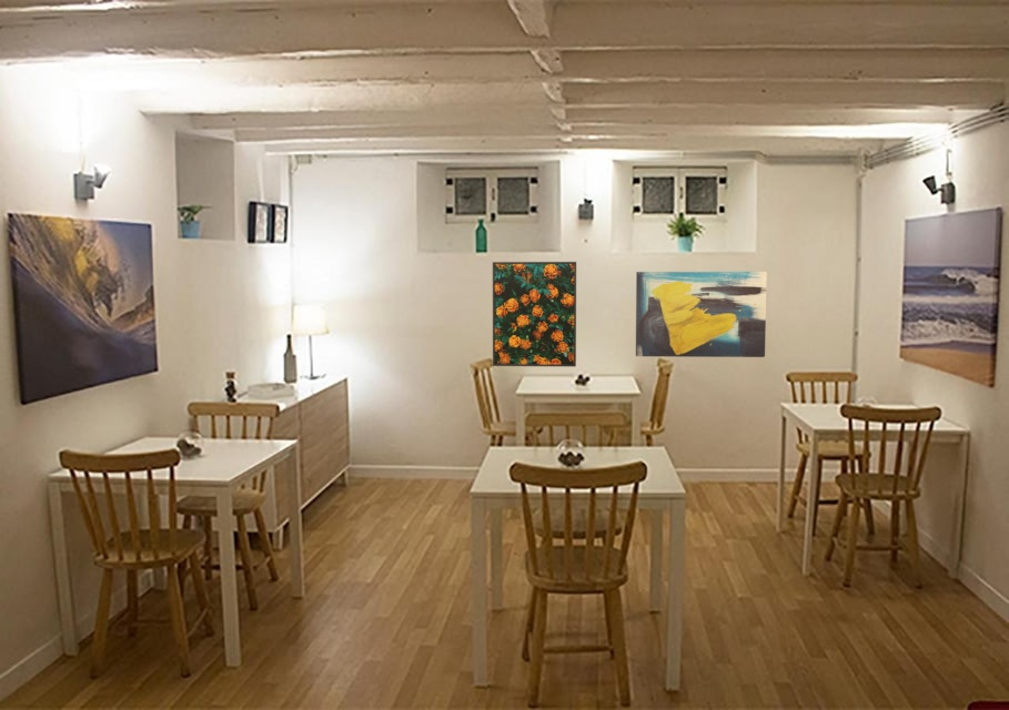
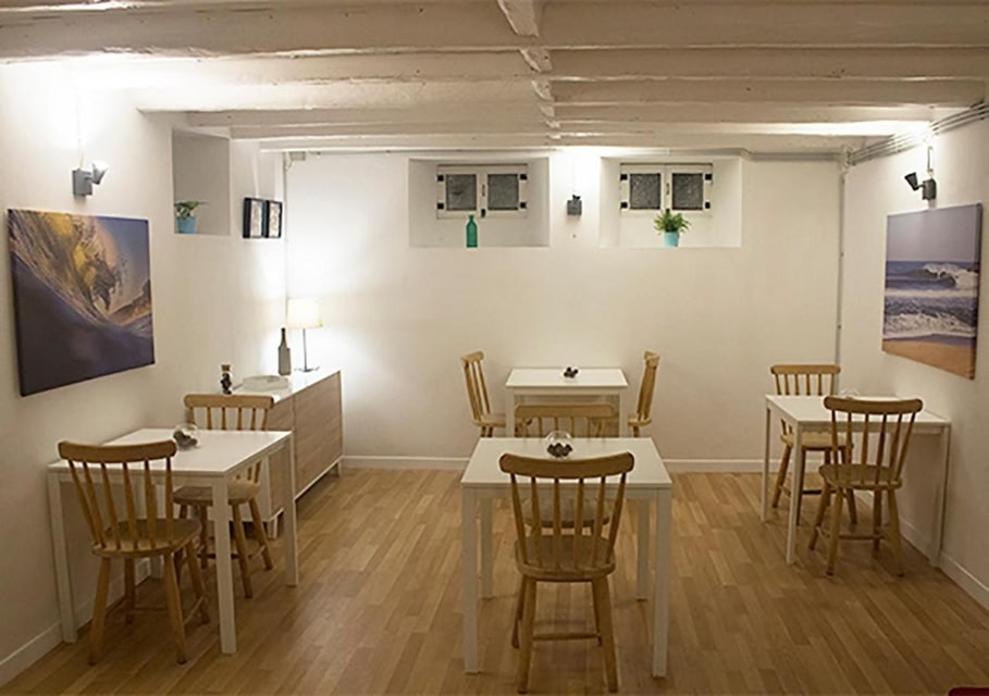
- wall art (699, 314)
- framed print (534, 314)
